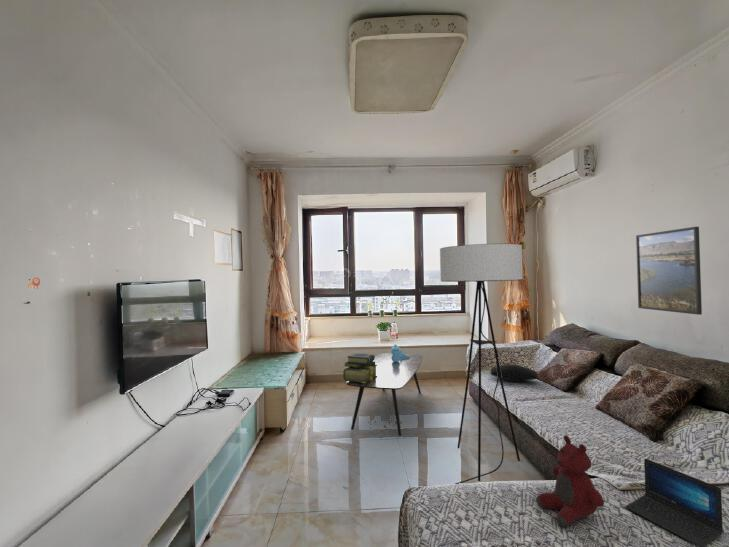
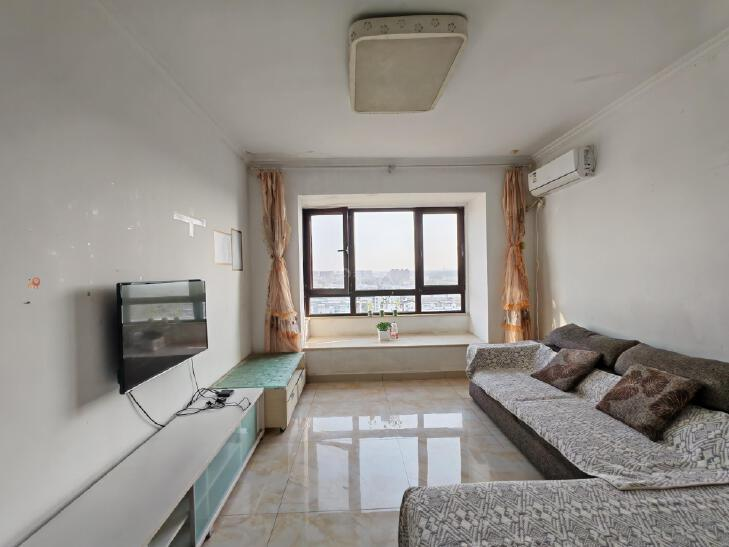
- stack of books (360, 366)
- laptop (670, 498)
- decorative container (398, 350)
- teddy bear (566, 477)
- floor lamp (469, 359)
- coffee table (389, 388)
- cushion (513, 372)
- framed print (665, 271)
